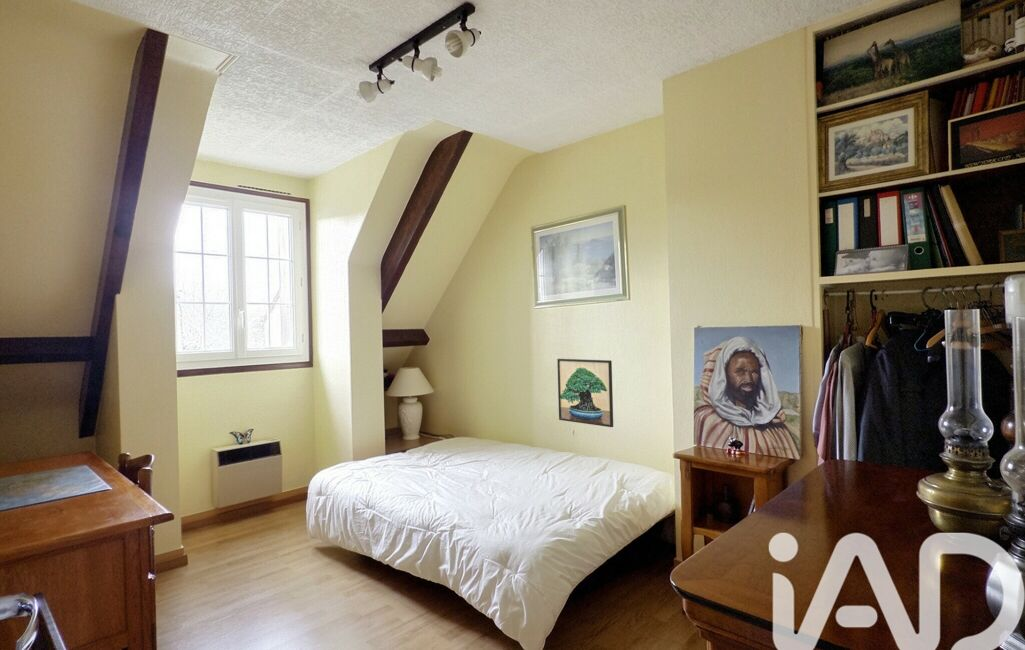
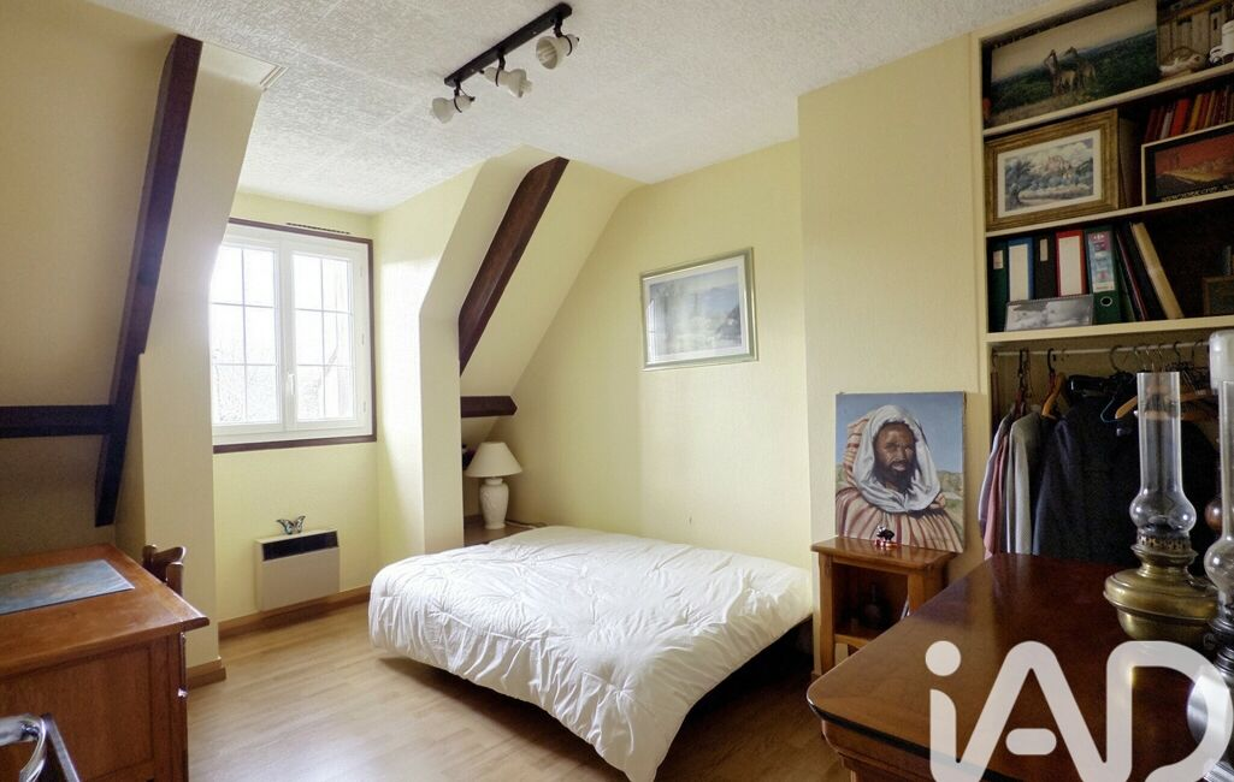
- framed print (584, 391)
